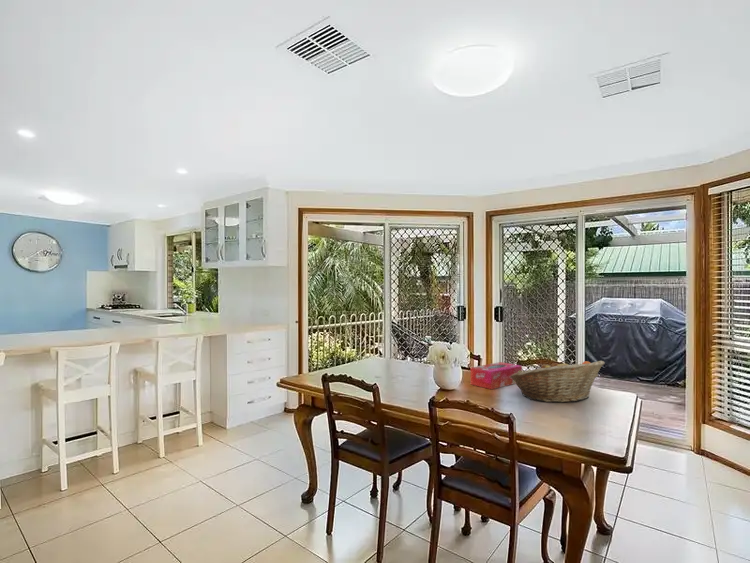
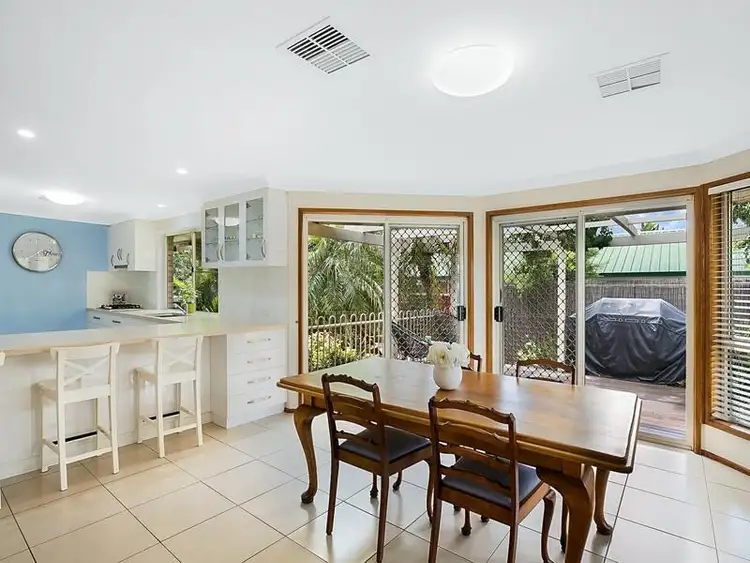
- tissue box (496, 374)
- fruit basket (557, 377)
